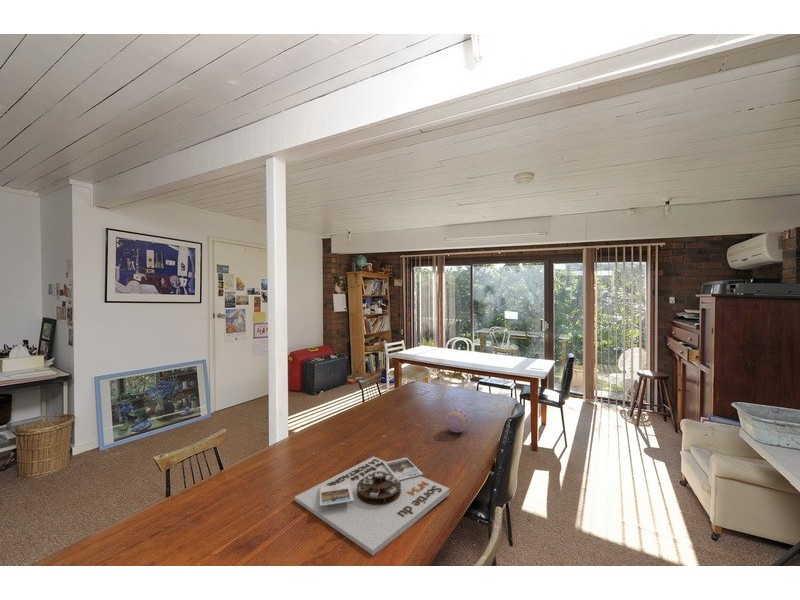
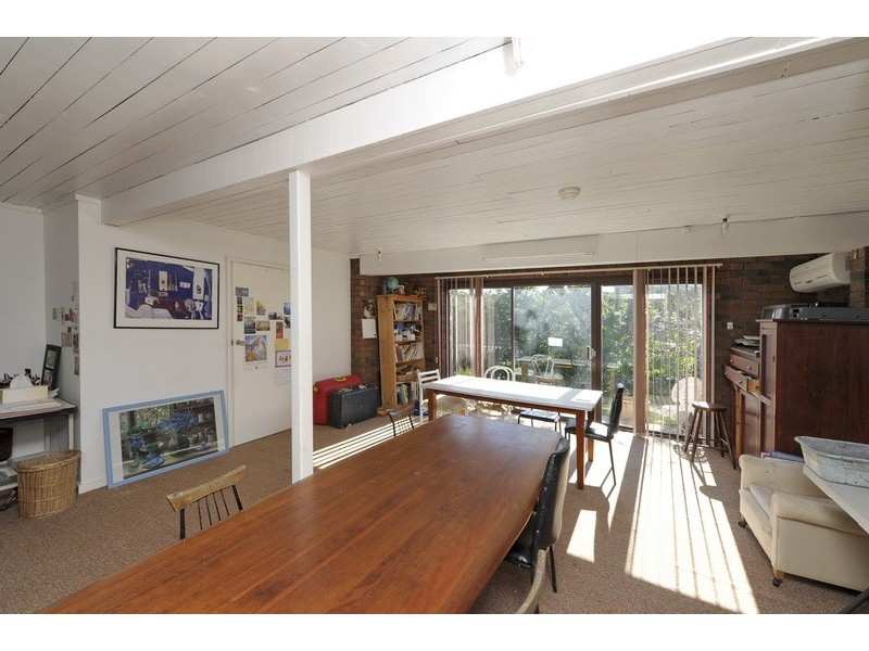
- board game (380, 481)
- decorative egg (456, 420)
